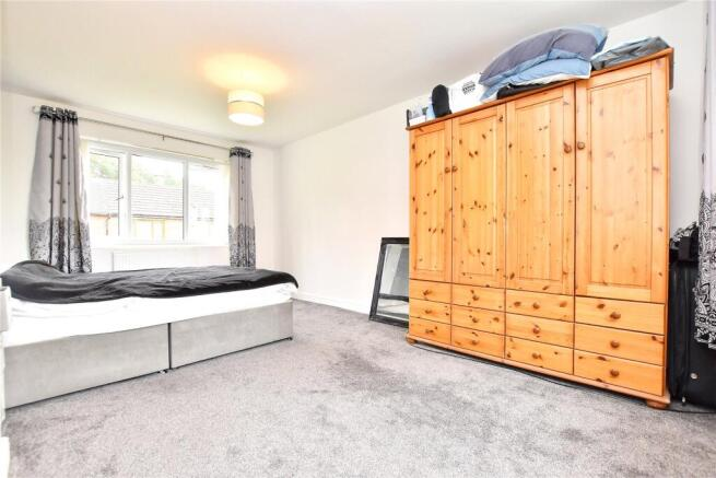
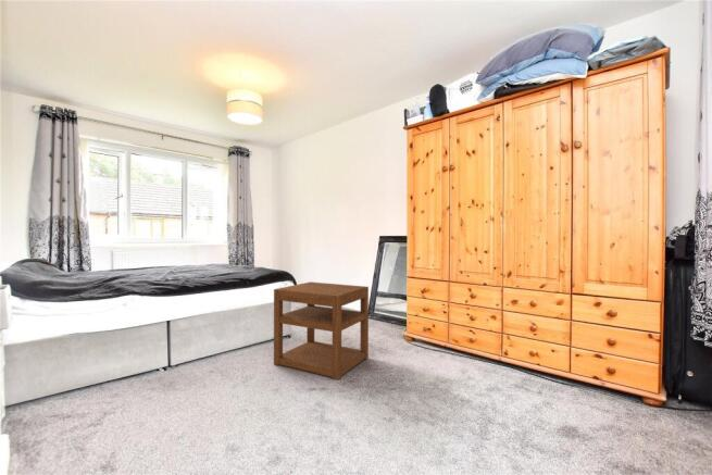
+ nightstand (322, 324)
